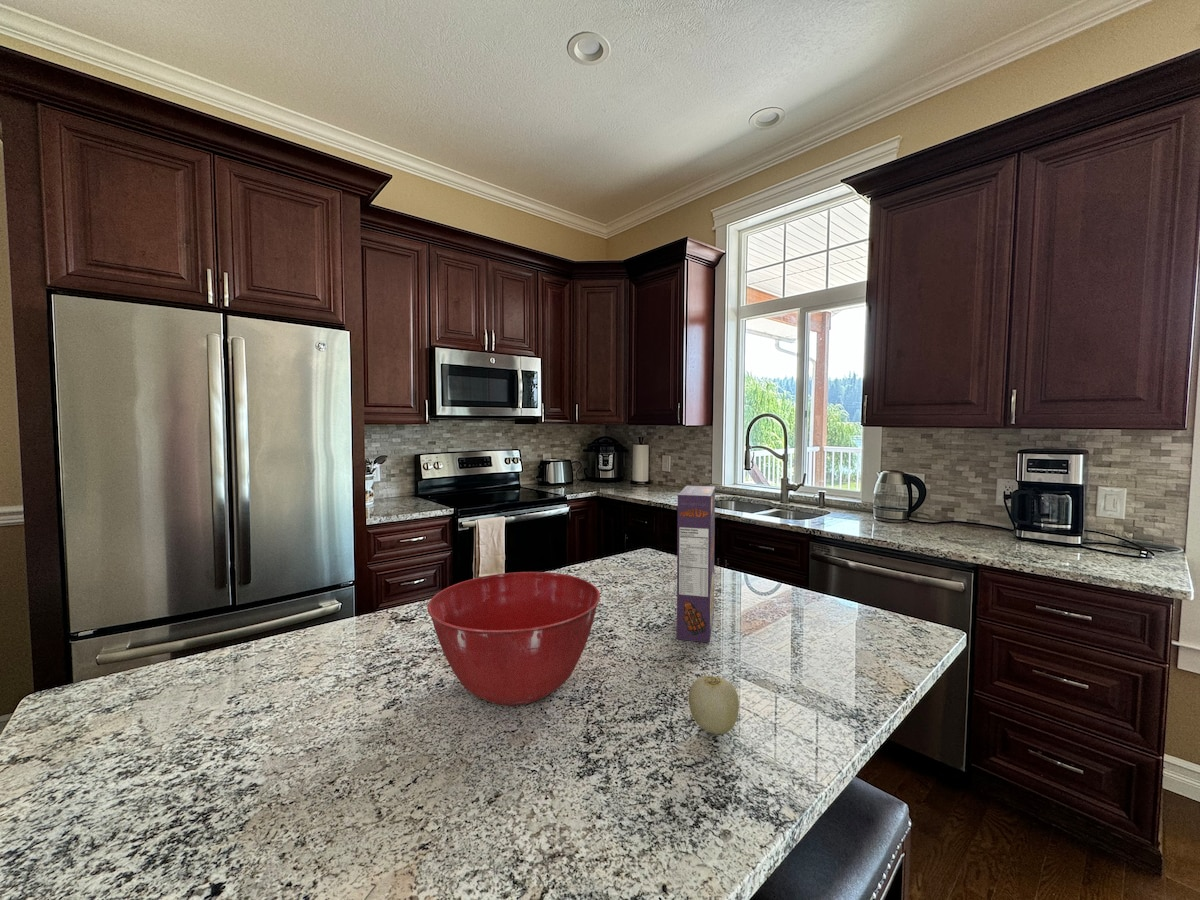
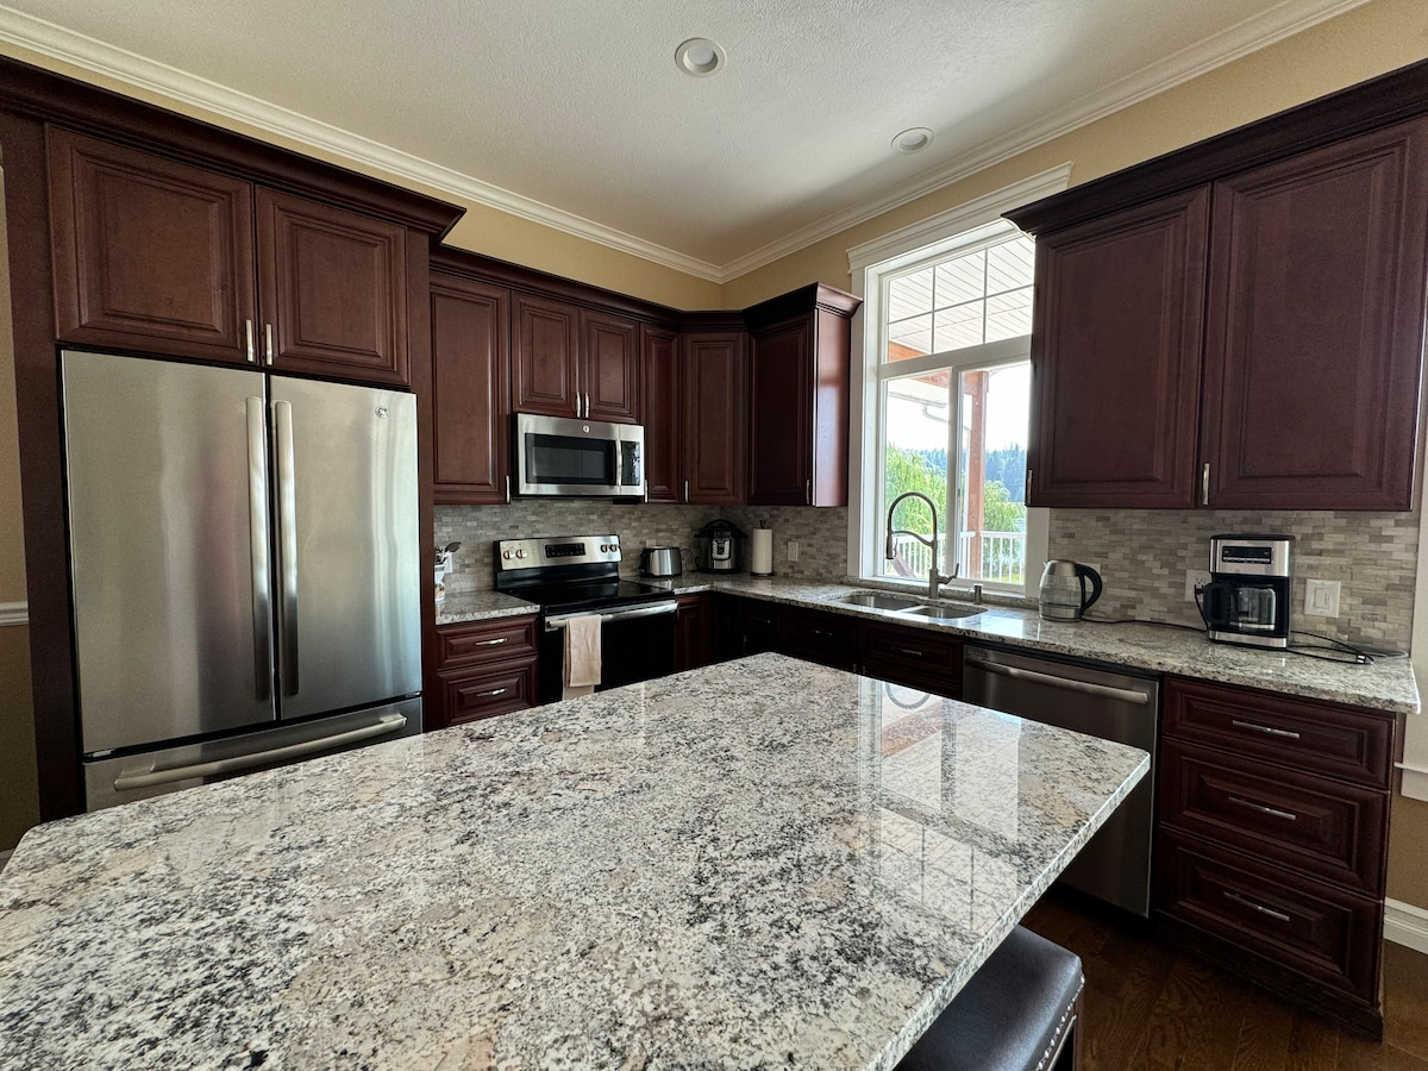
- fruit (713, 704)
- cereal box (697, 557)
- mixing bowl (516, 639)
